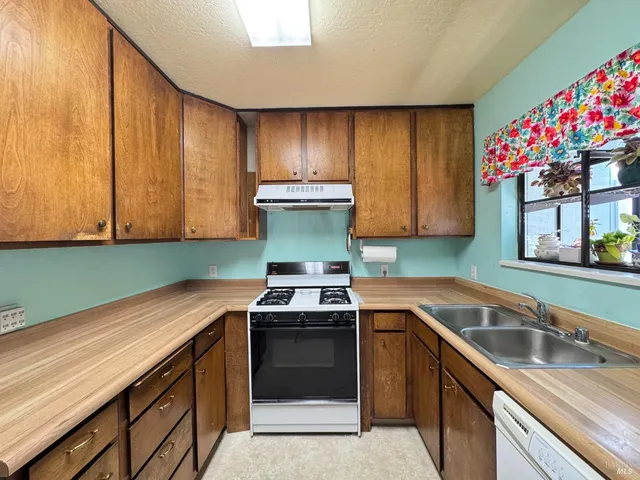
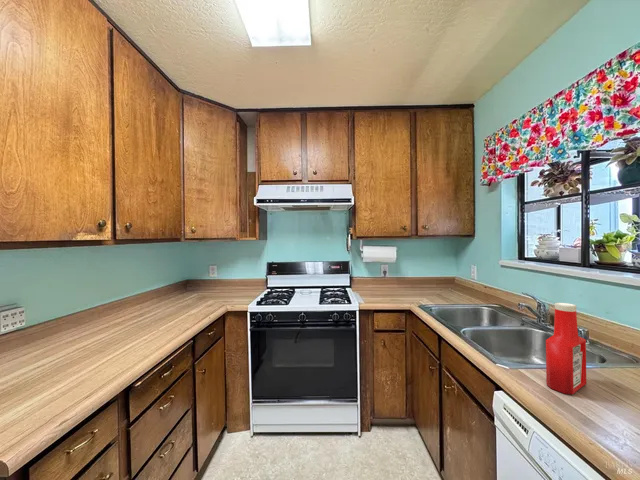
+ soap bottle (565, 344)
